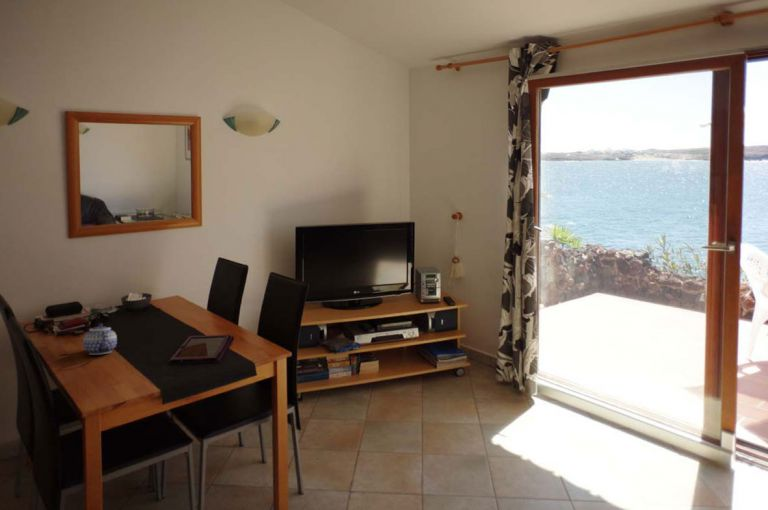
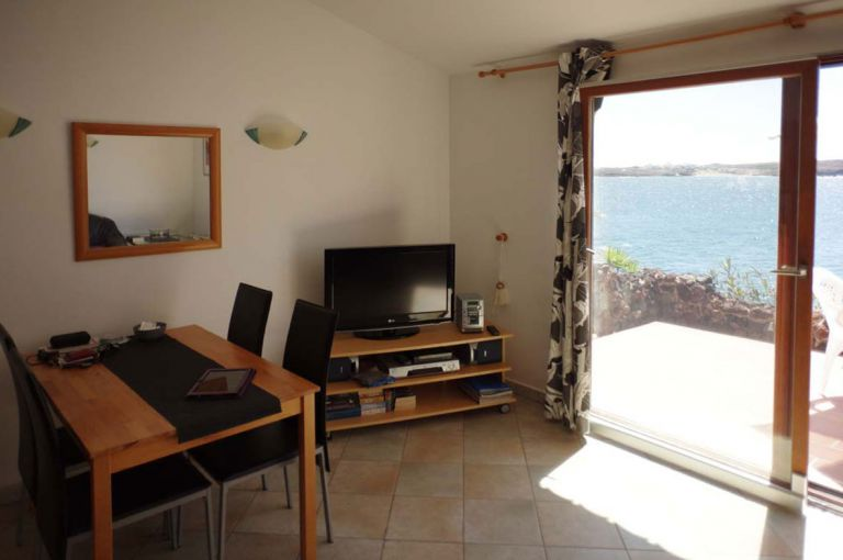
- teapot (100, 338)
